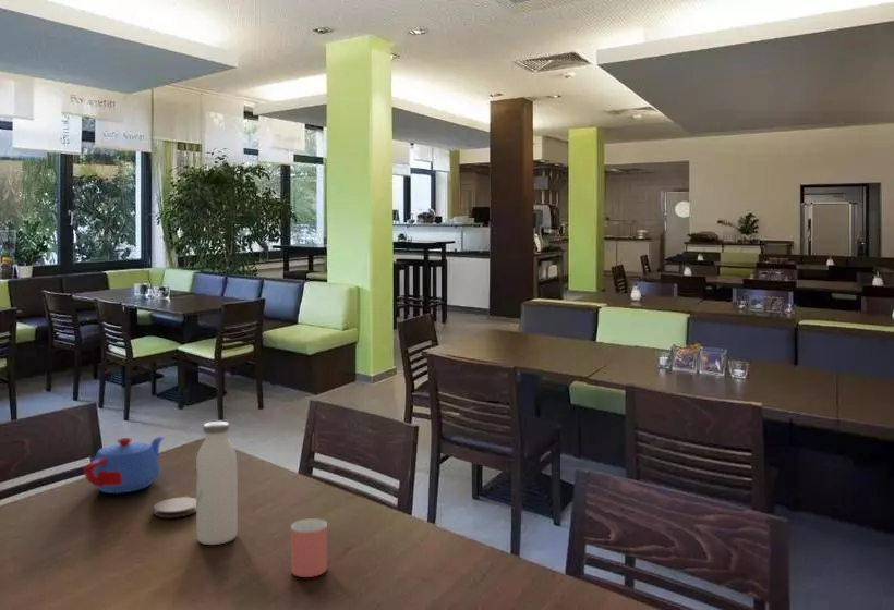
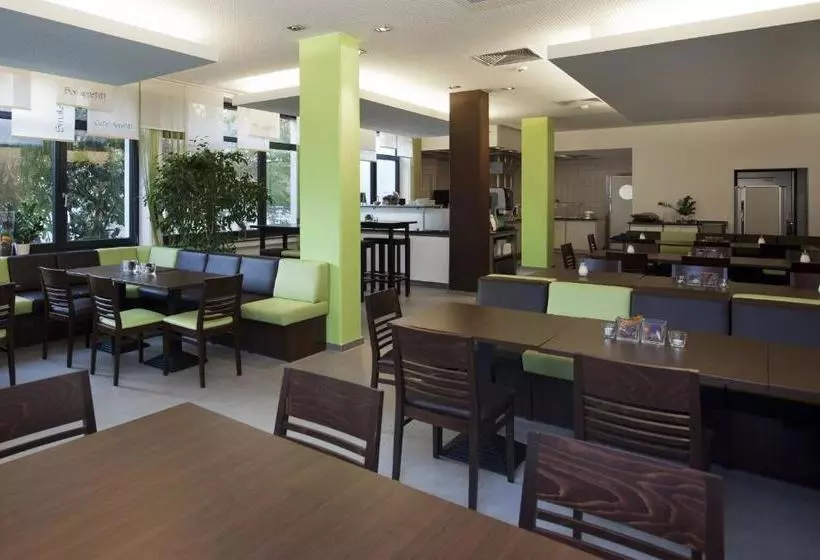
- teapot (128, 462)
- water bottle (216, 480)
- coaster (177, 507)
- cup (313, 544)
